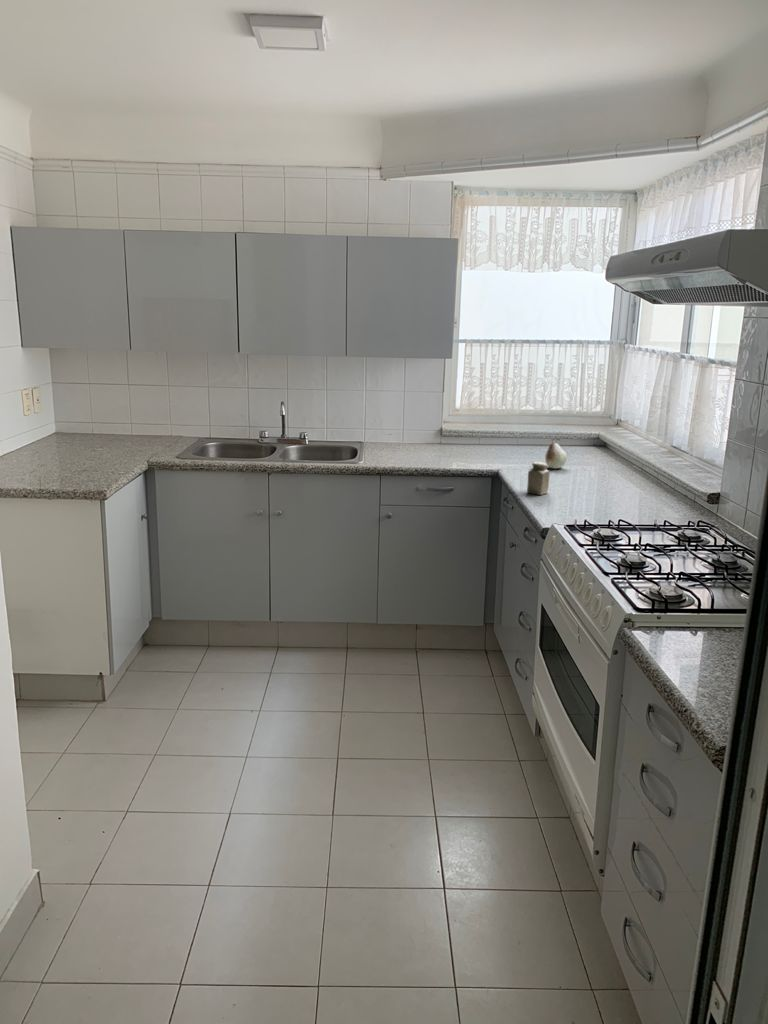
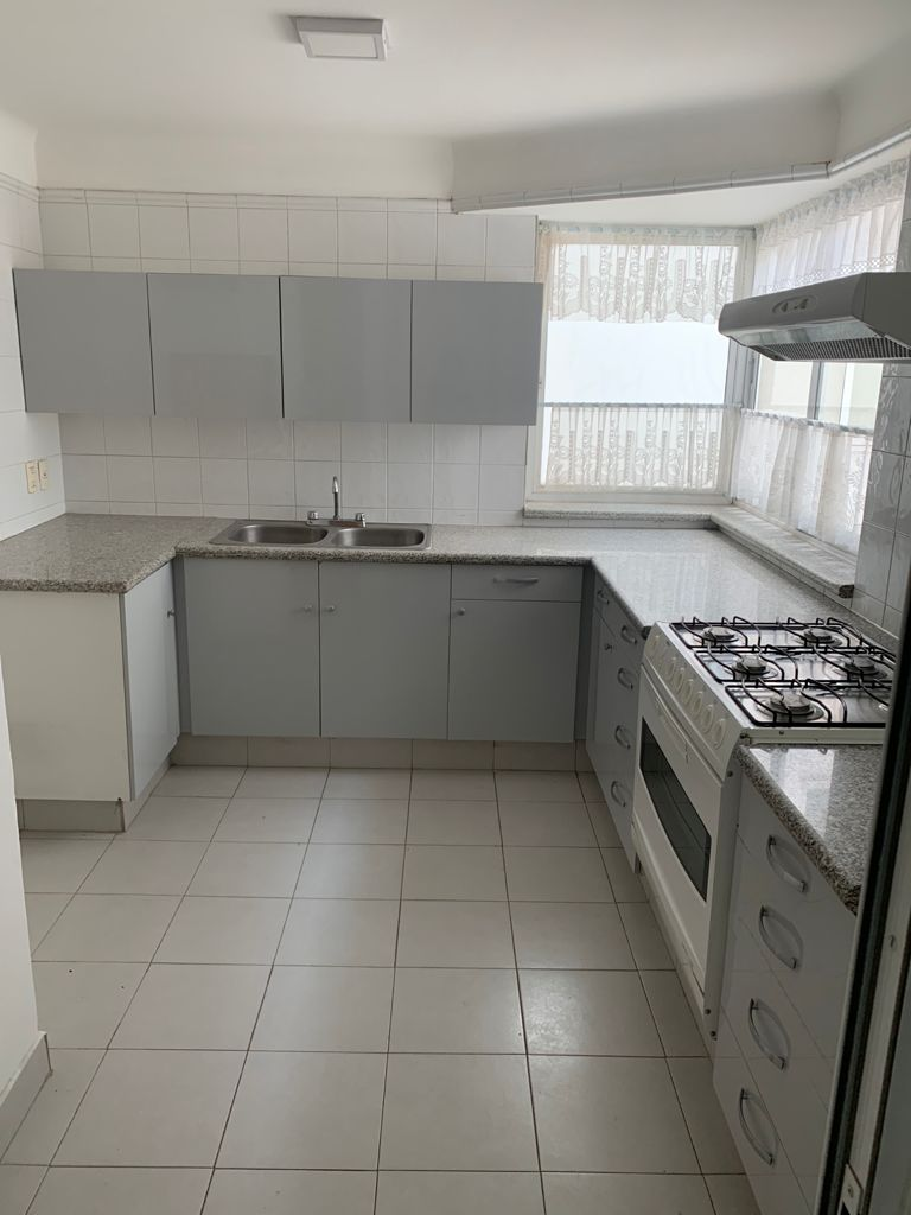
- fruit (556, 454)
- salt shaker (538, 477)
